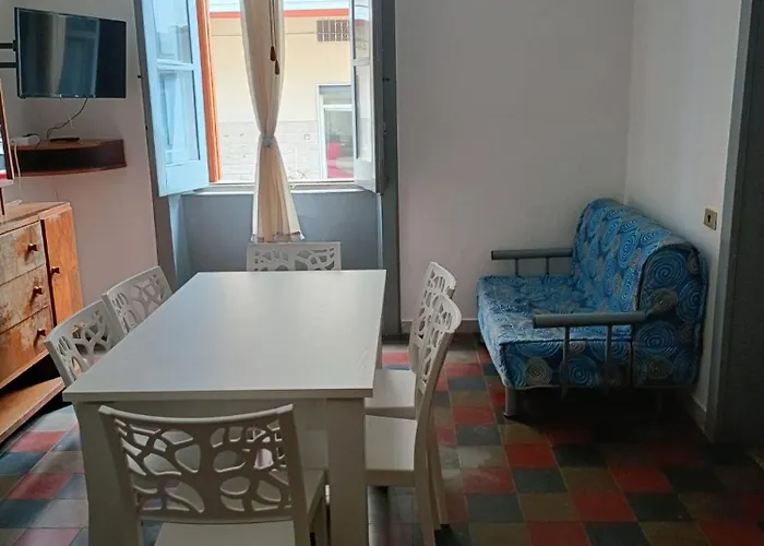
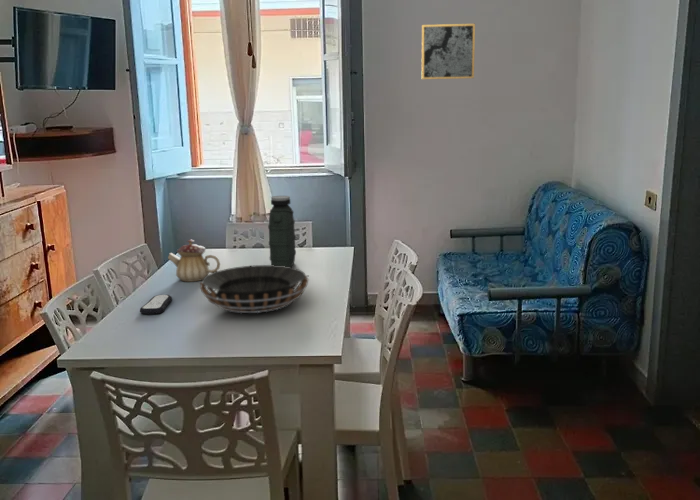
+ wall art (448, 51)
+ water jug (282, 231)
+ decorative bowl (256, 292)
+ teapot (194, 258)
+ remote control (157, 303)
